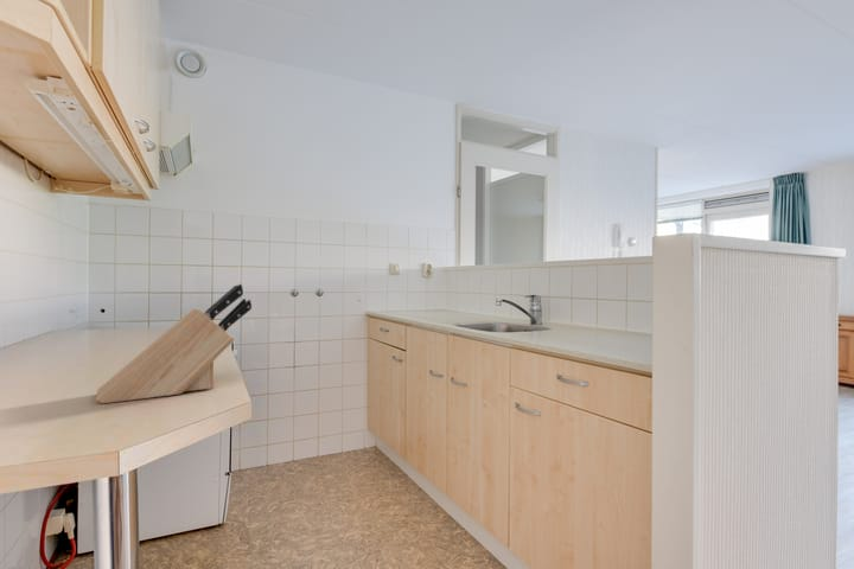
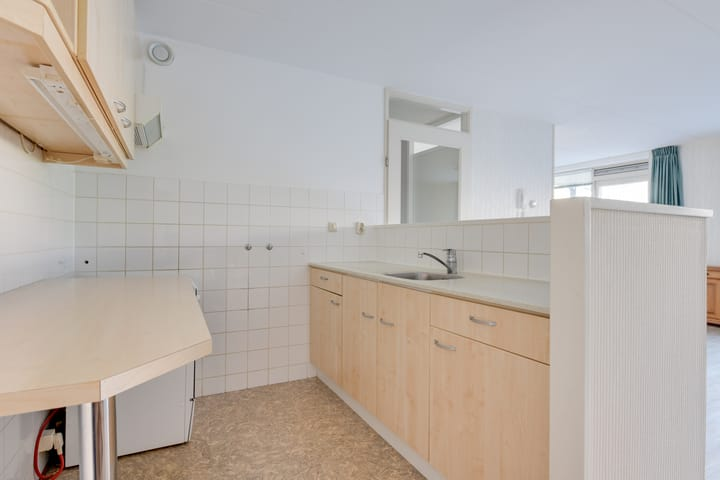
- knife block (179, 335)
